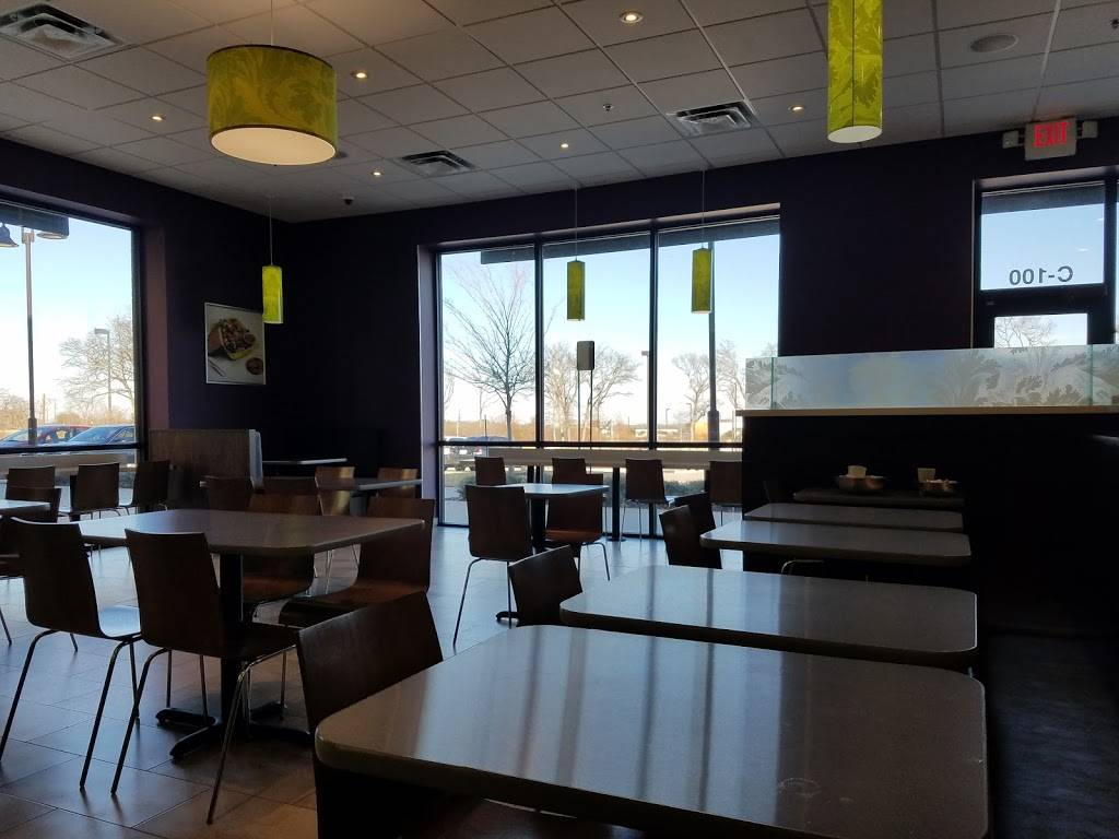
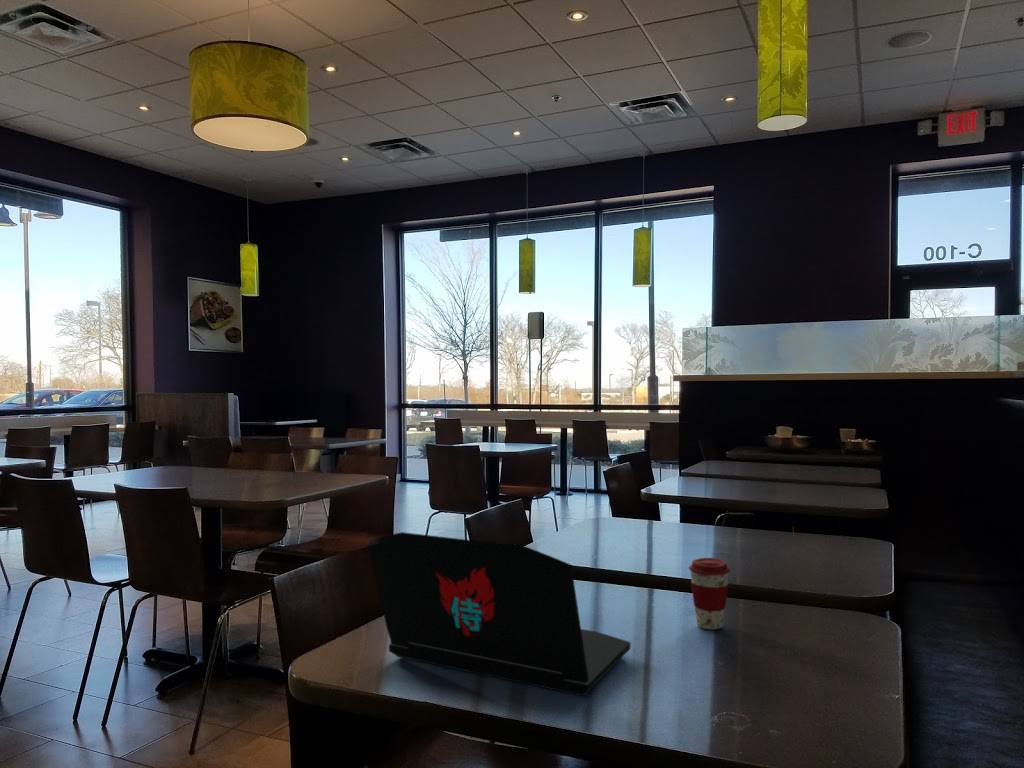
+ coffee cup (709, 593)
+ laptop (504, 591)
